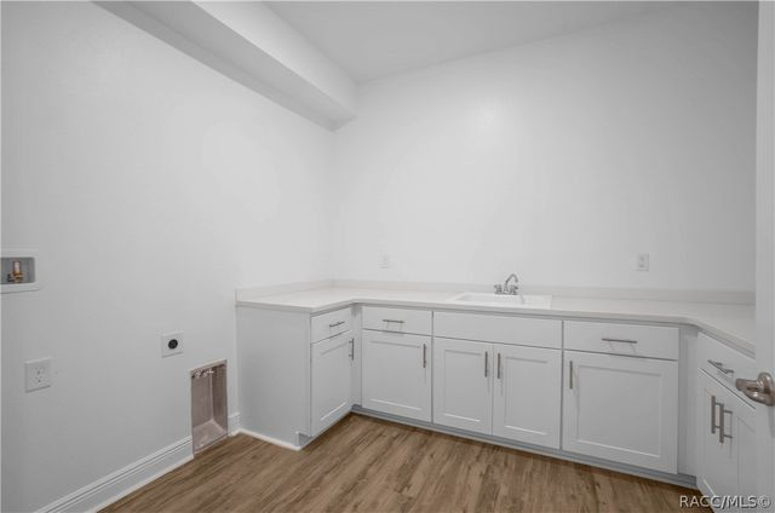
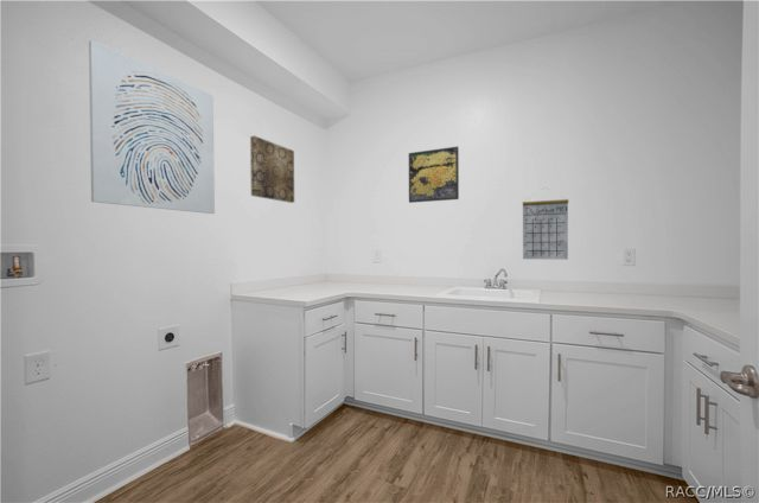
+ wall art (274, 171)
+ wall art (161, 140)
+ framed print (433, 174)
+ calendar (544, 223)
